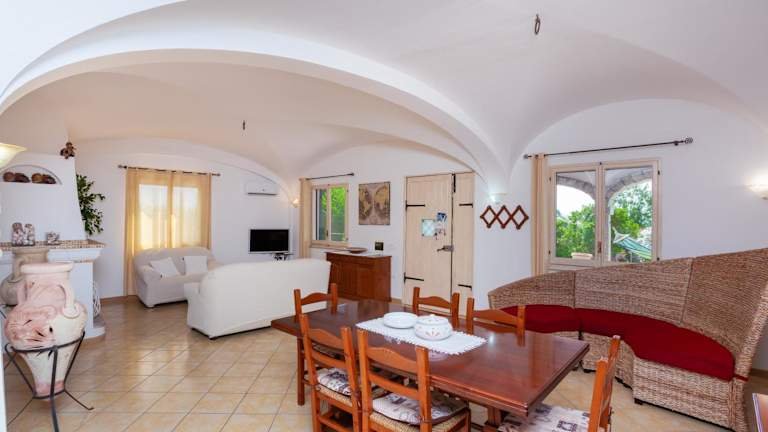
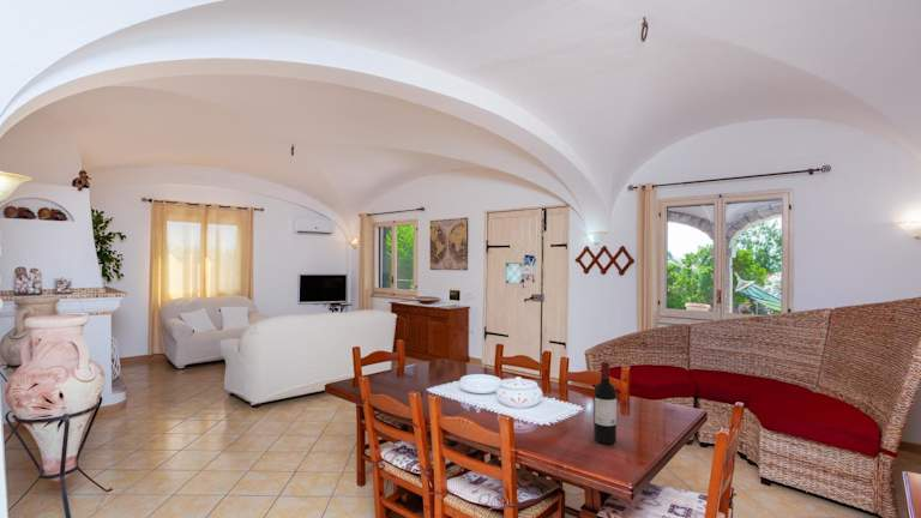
+ wine bottle (604, 400)
